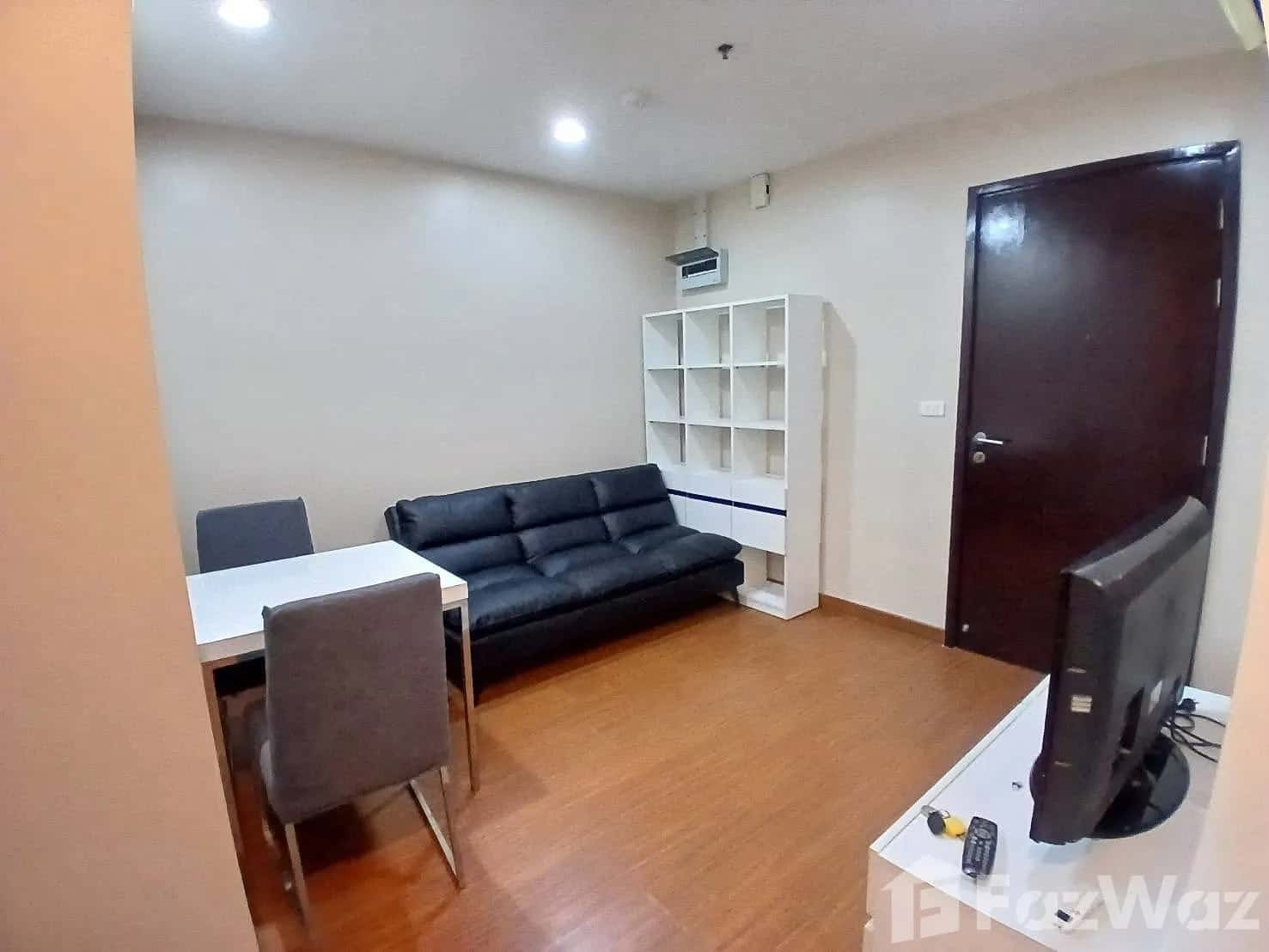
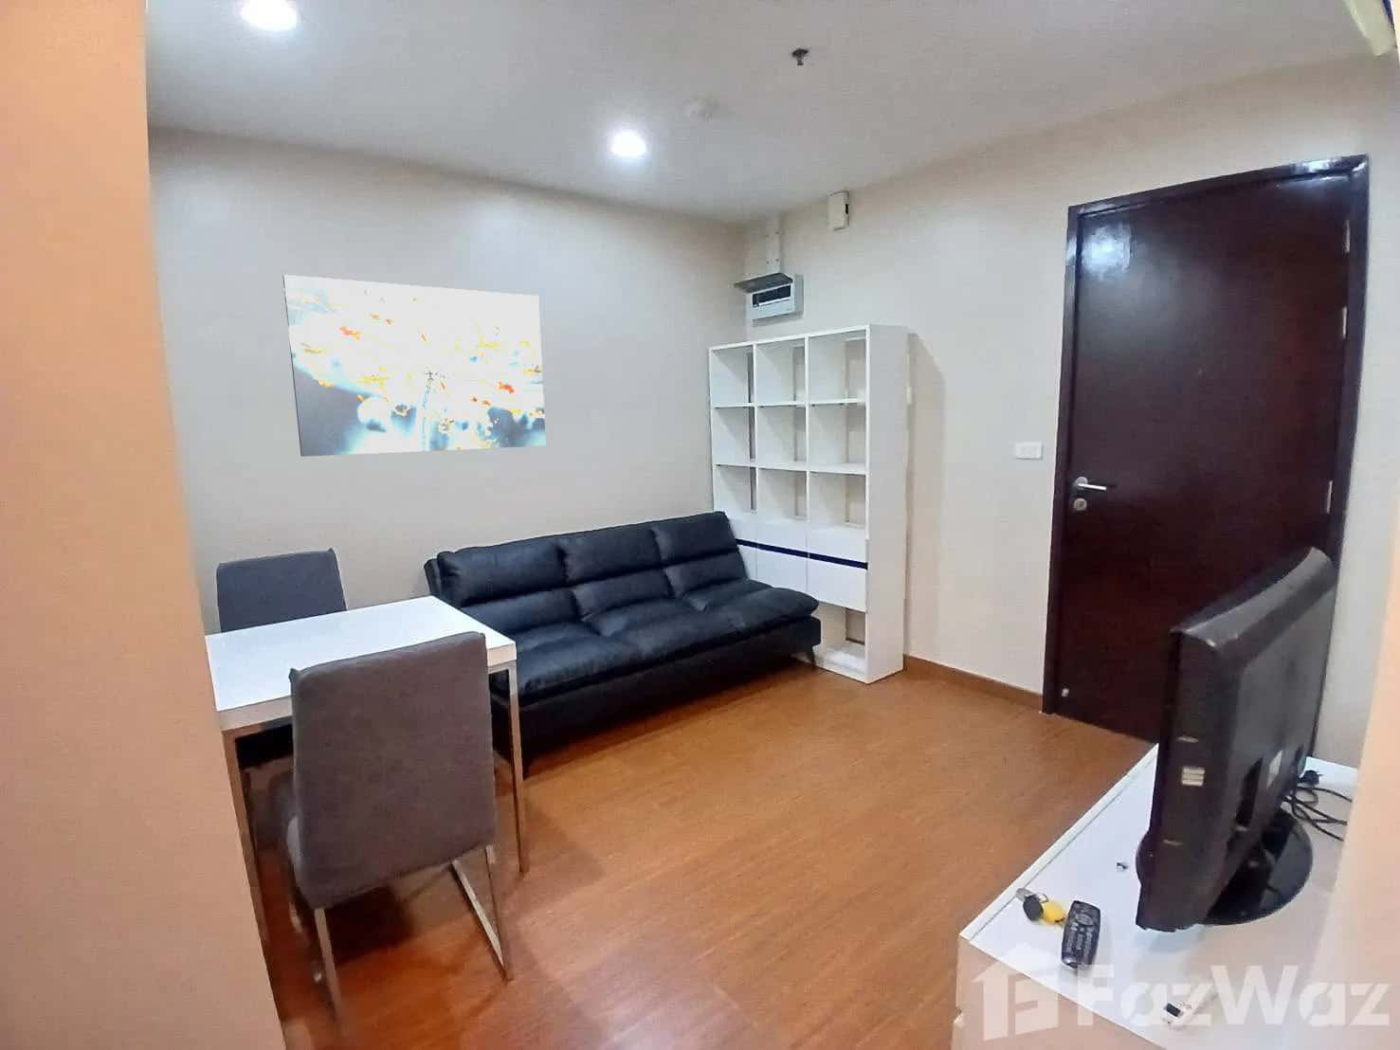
+ wall art (428, 369)
